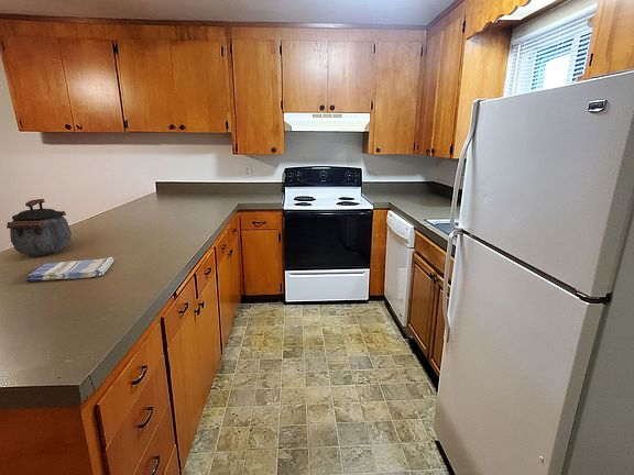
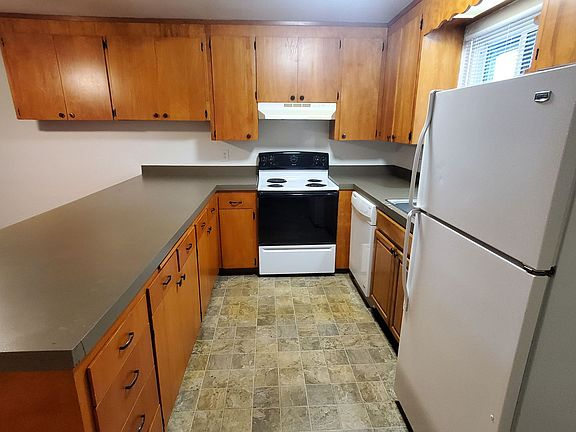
- dish towel (73, 267)
- kettle (40, 227)
